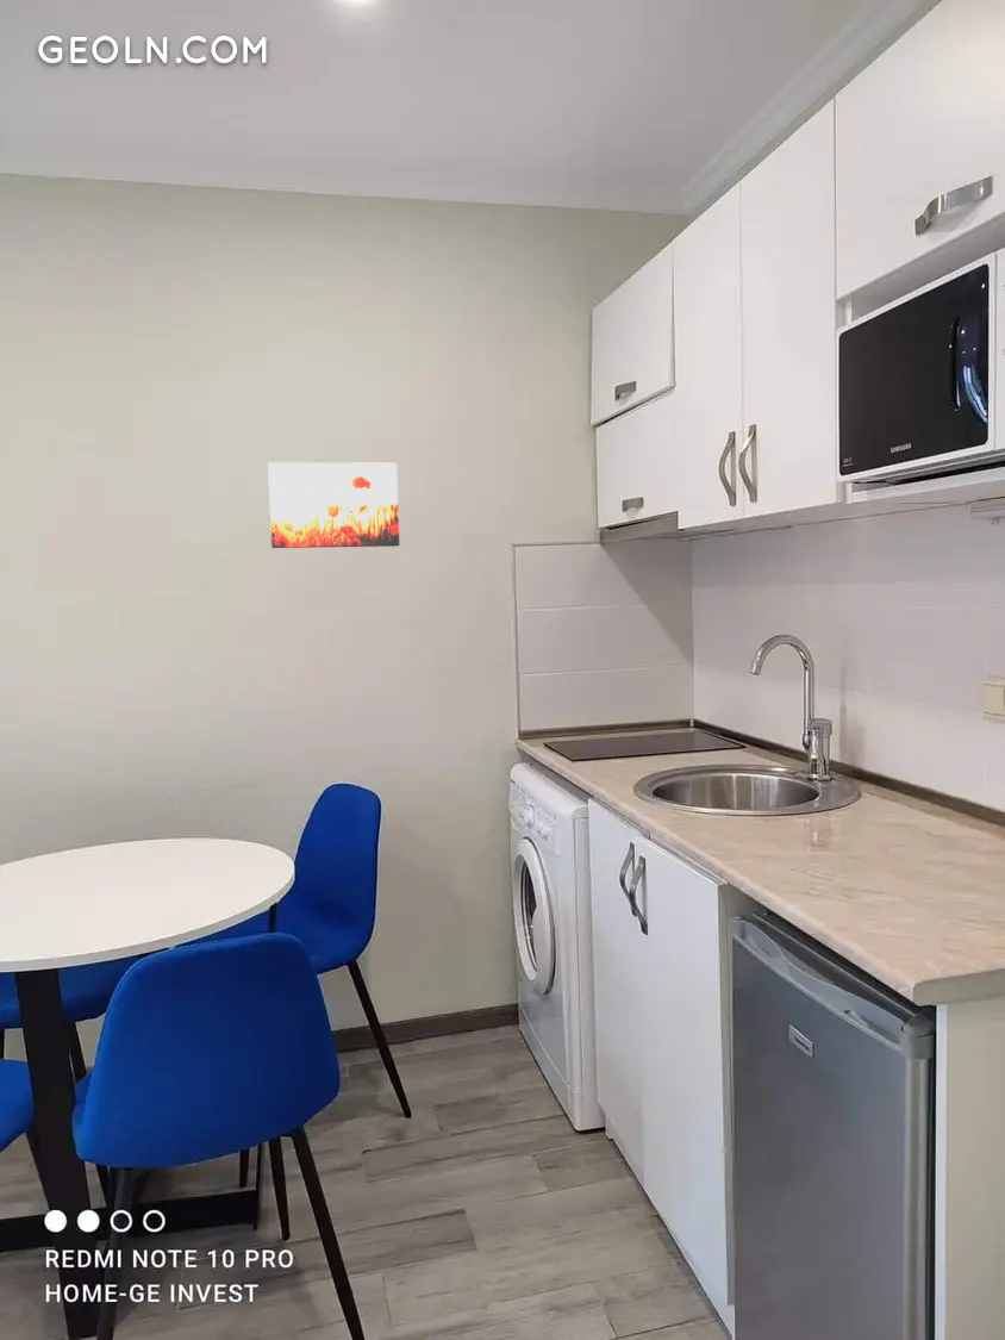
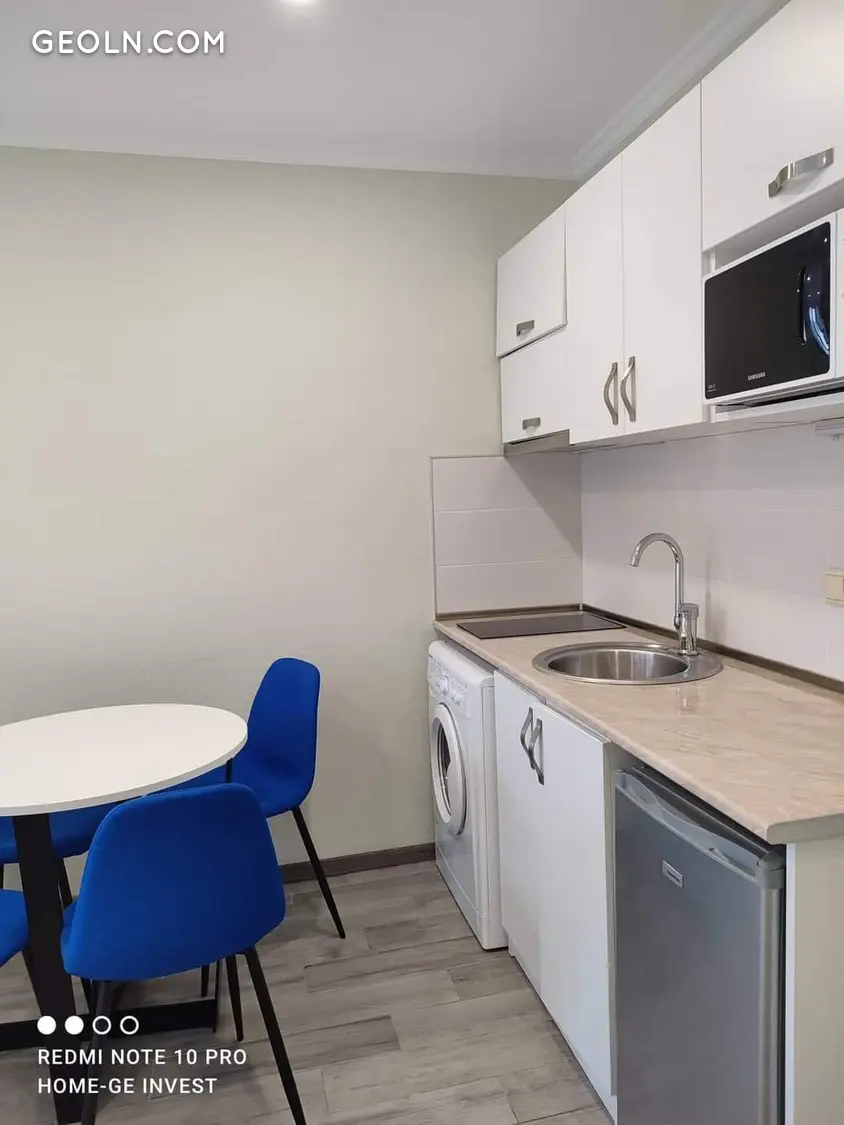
- wall art (335, 505)
